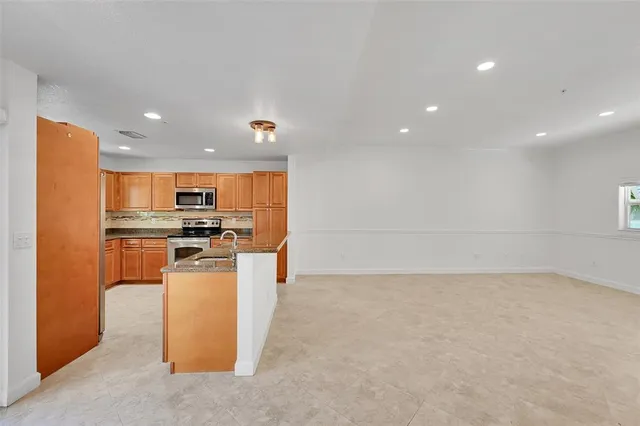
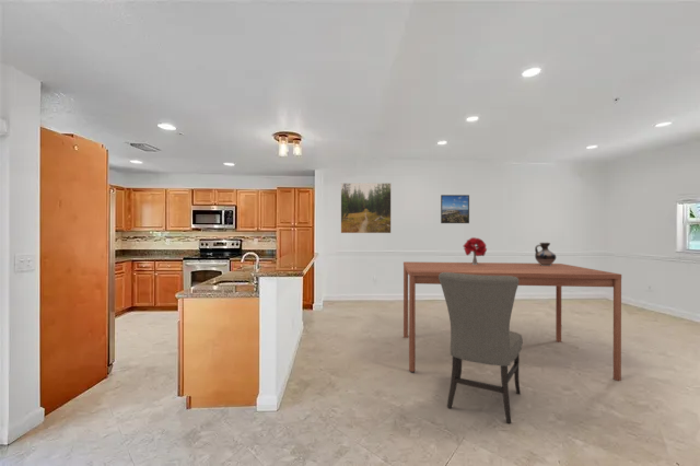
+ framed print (455, 209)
+ bouquet (475, 251)
+ ceramic jug (545, 254)
+ dining table (493, 275)
+ chair (481, 336)
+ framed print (365, 208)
